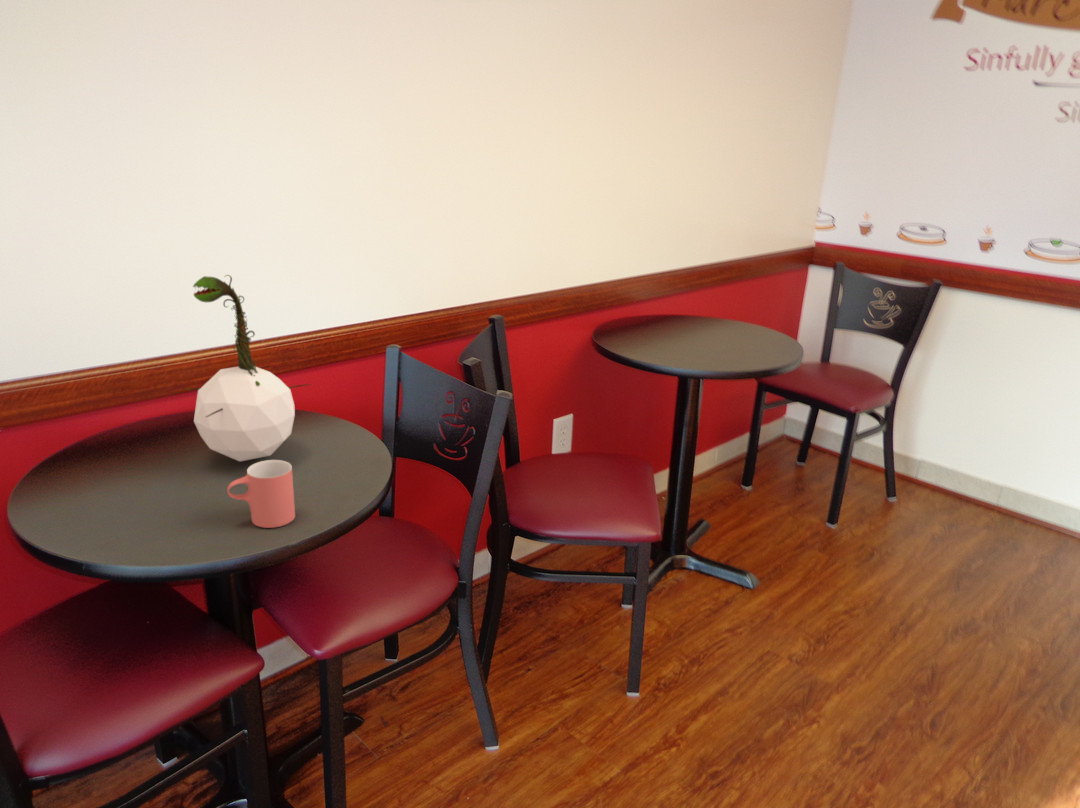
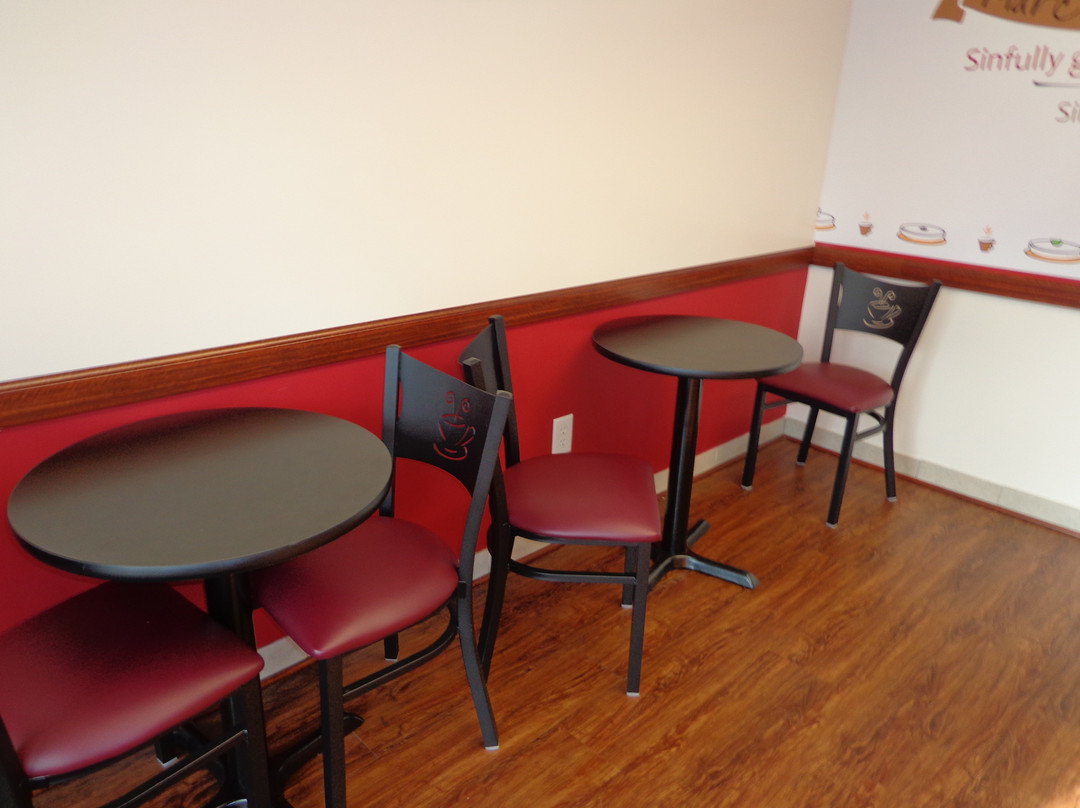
- plant (251, 368)
- cup (261, 494)
